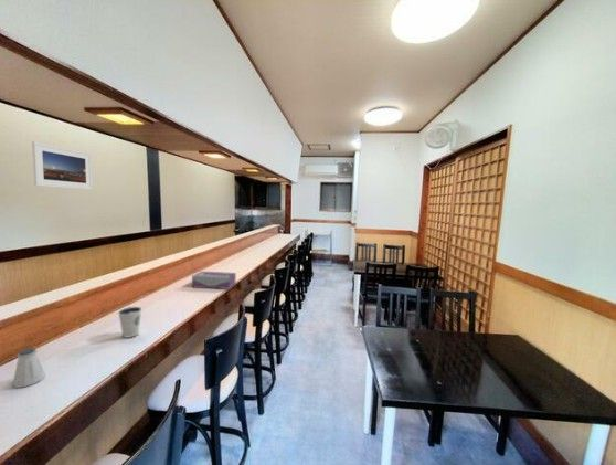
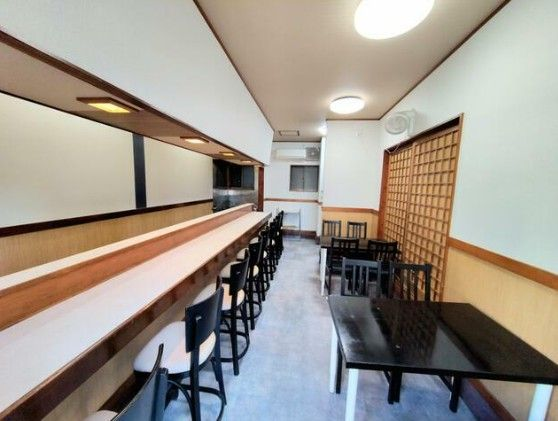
- saltshaker (28, 364)
- dixie cup (130, 323)
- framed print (65, 168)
- tissue box (214, 279)
